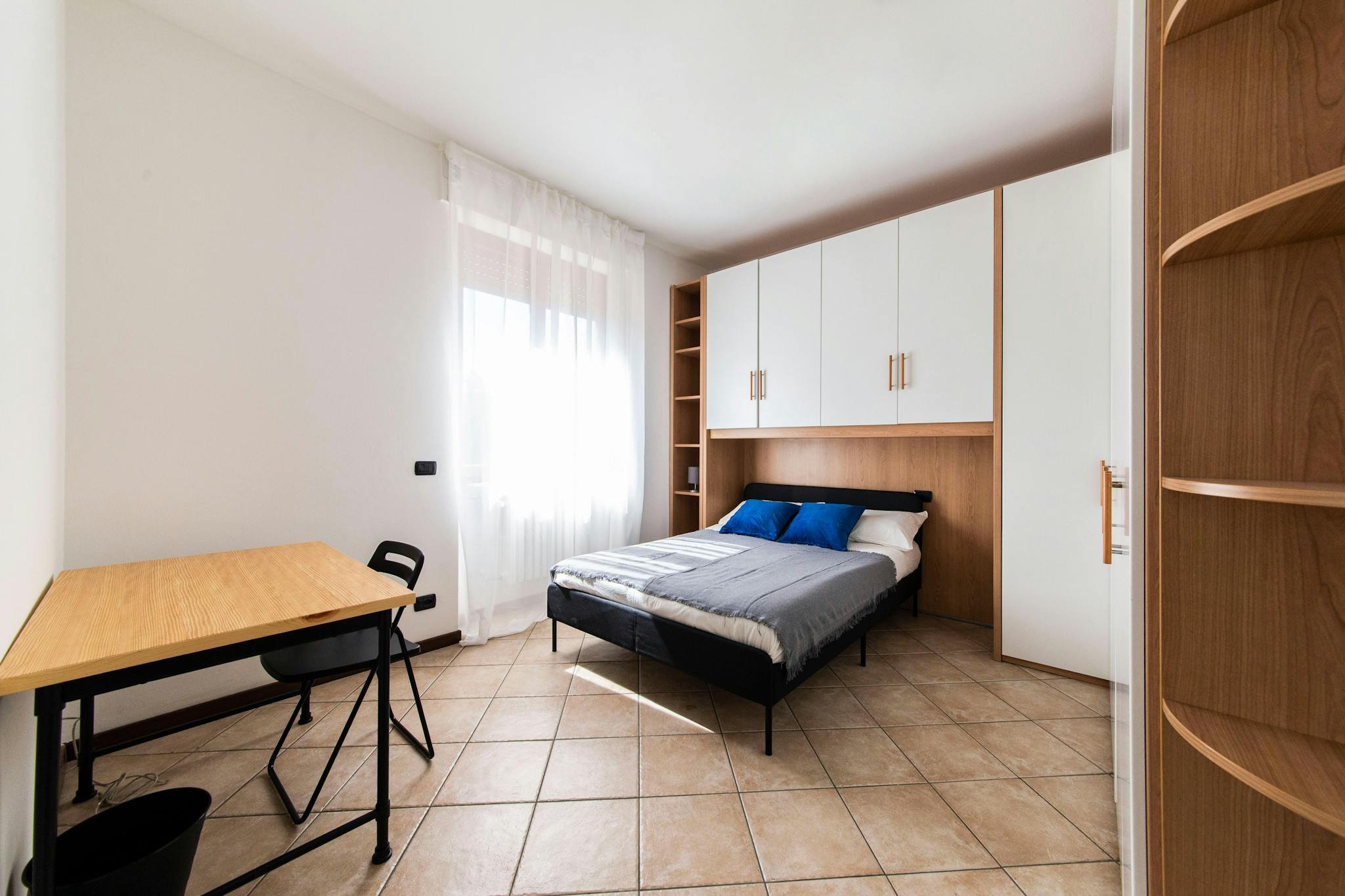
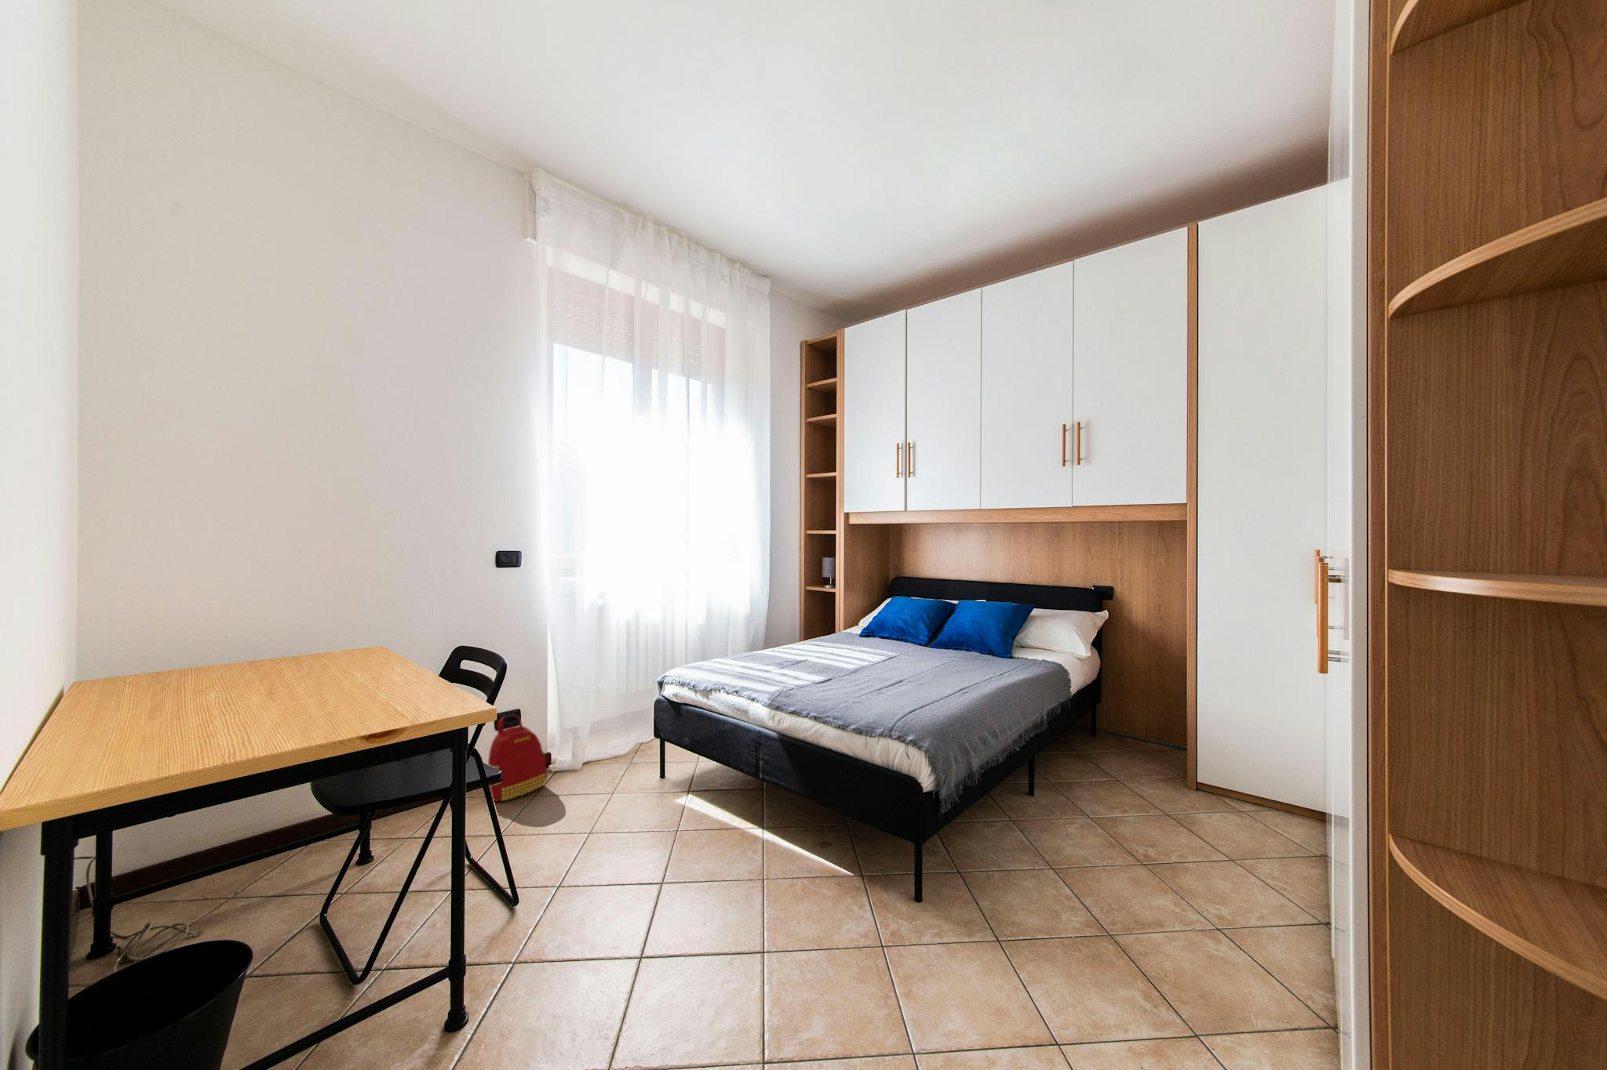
+ backpack (515, 754)
